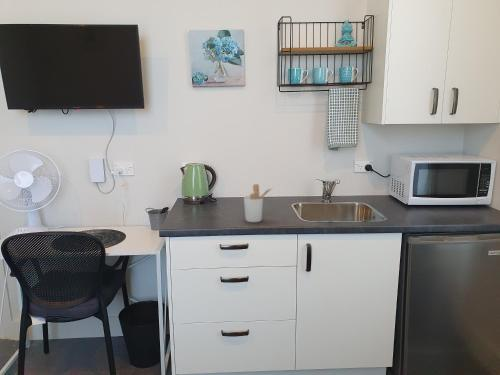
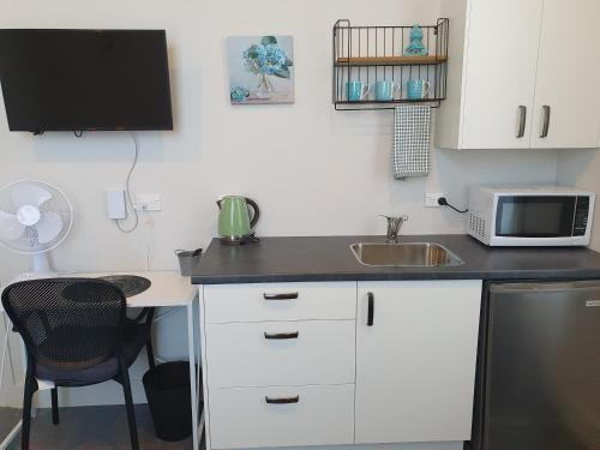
- utensil holder (258, 203)
